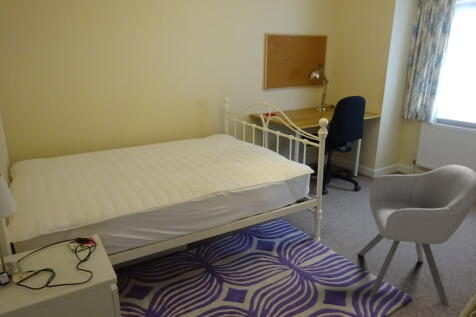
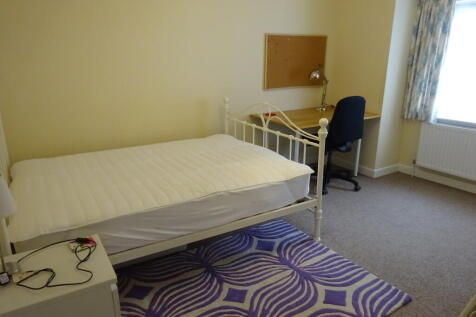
- chair (415, 224)
